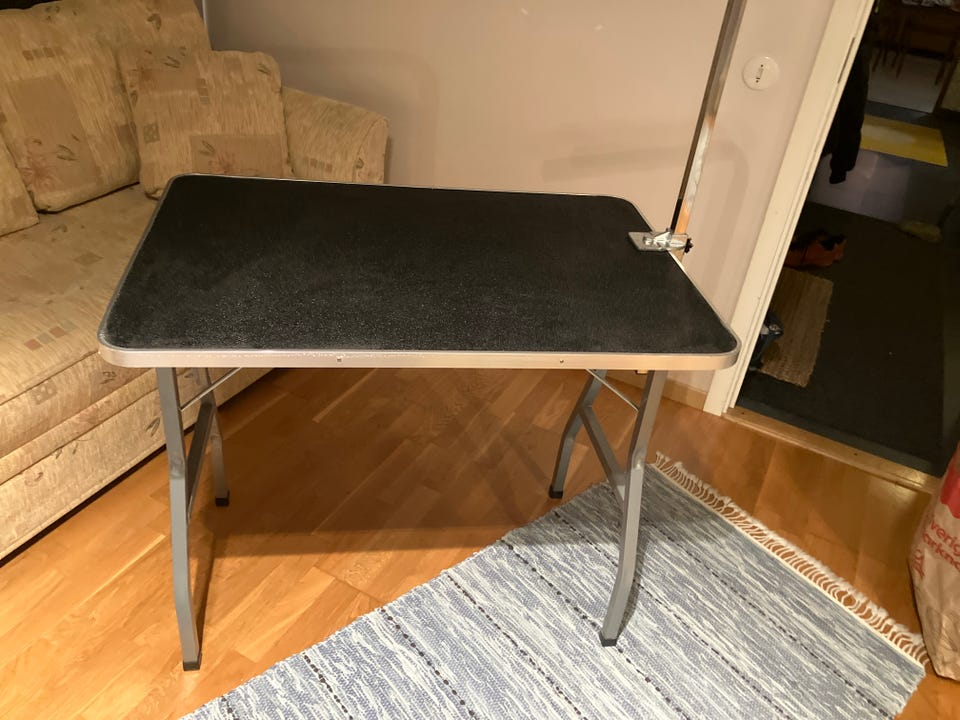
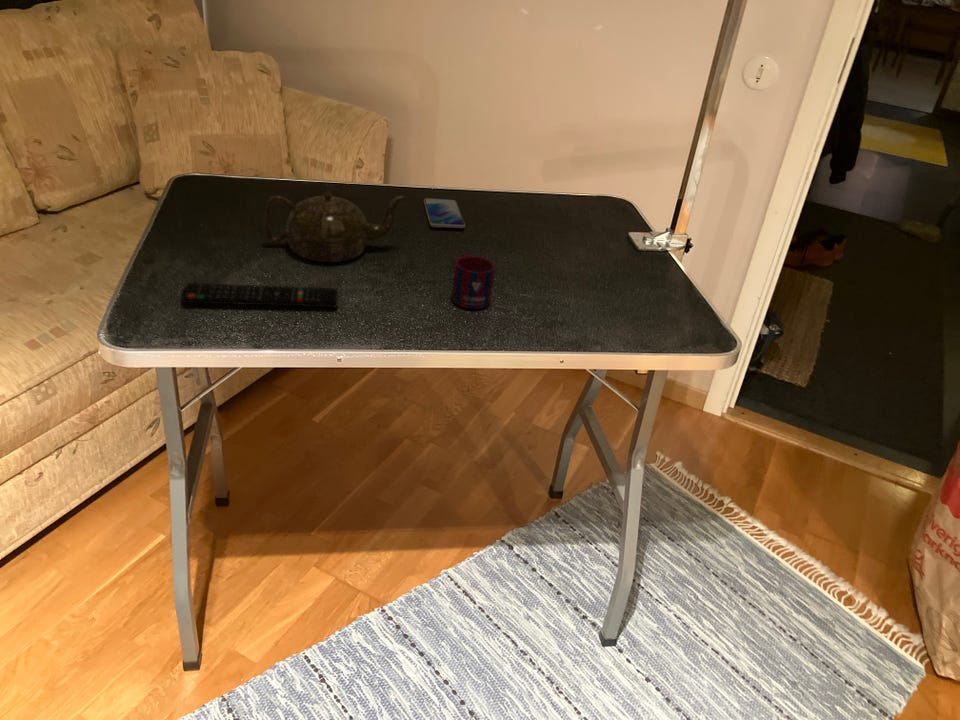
+ remote control (261, 297)
+ teapot (334, 220)
+ mug (471, 277)
+ smartphone (443, 212)
